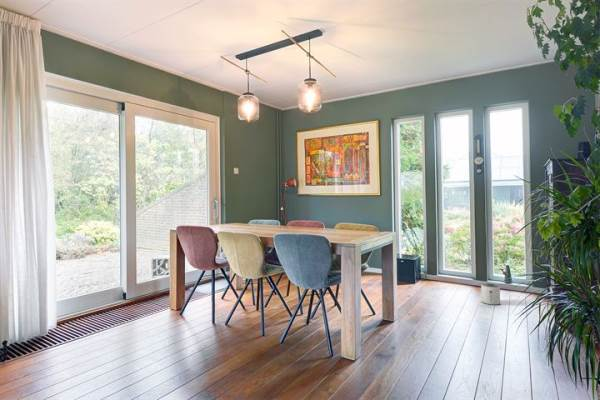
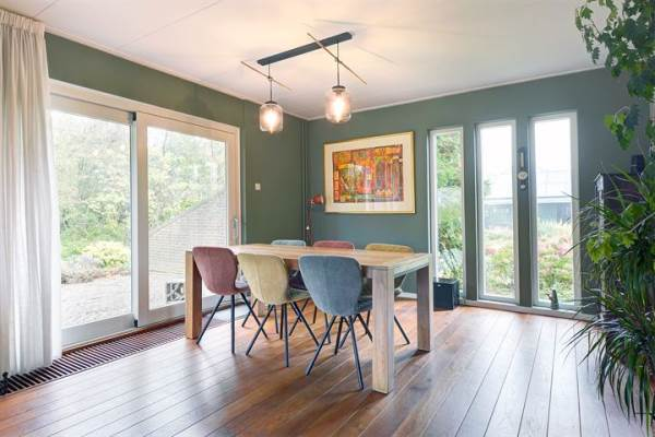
- humidifier (490, 293)
